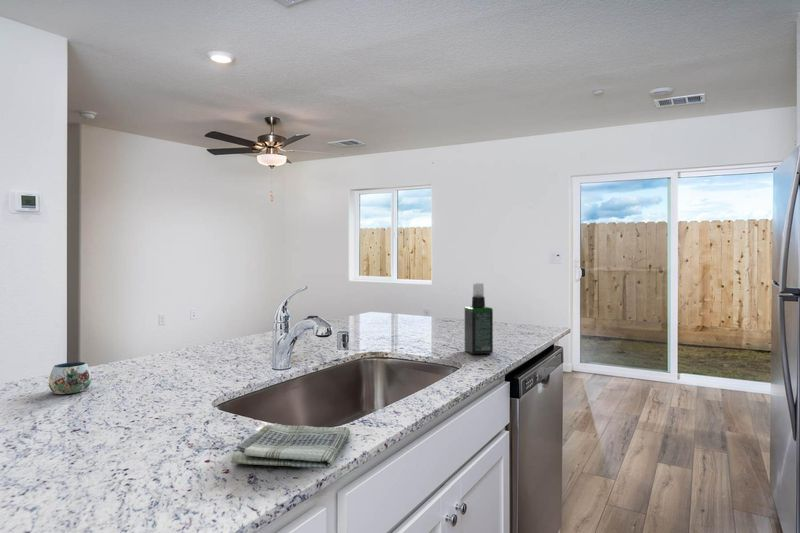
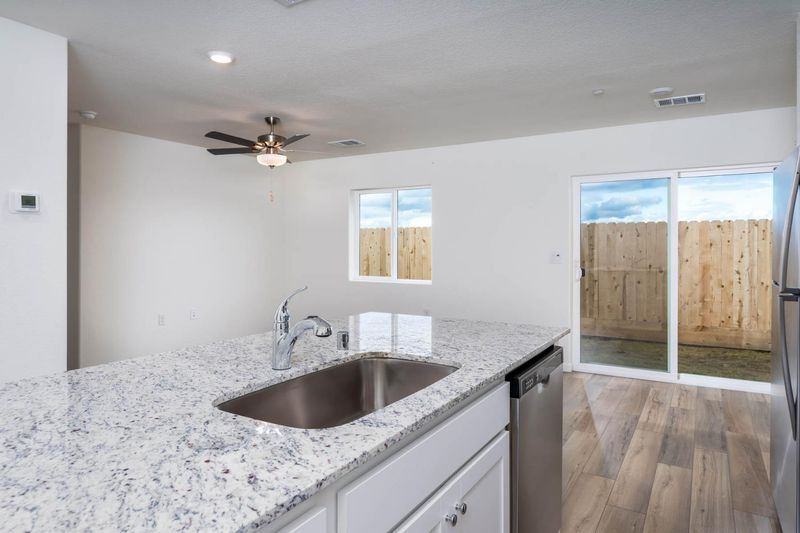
- spray bottle (478, 317)
- dish towel (294, 441)
- mug (67, 377)
